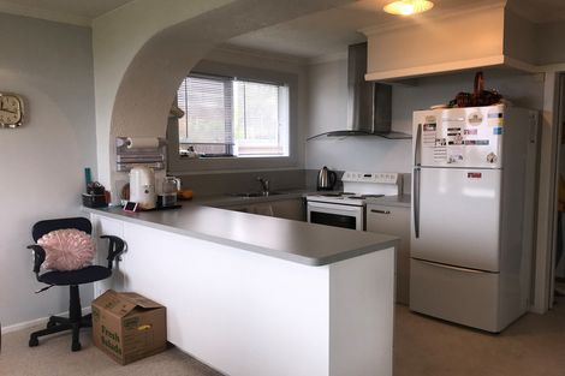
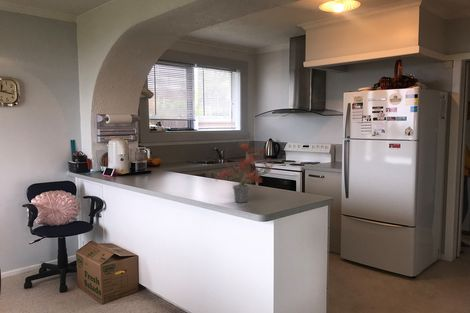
+ potted plant (244, 166)
